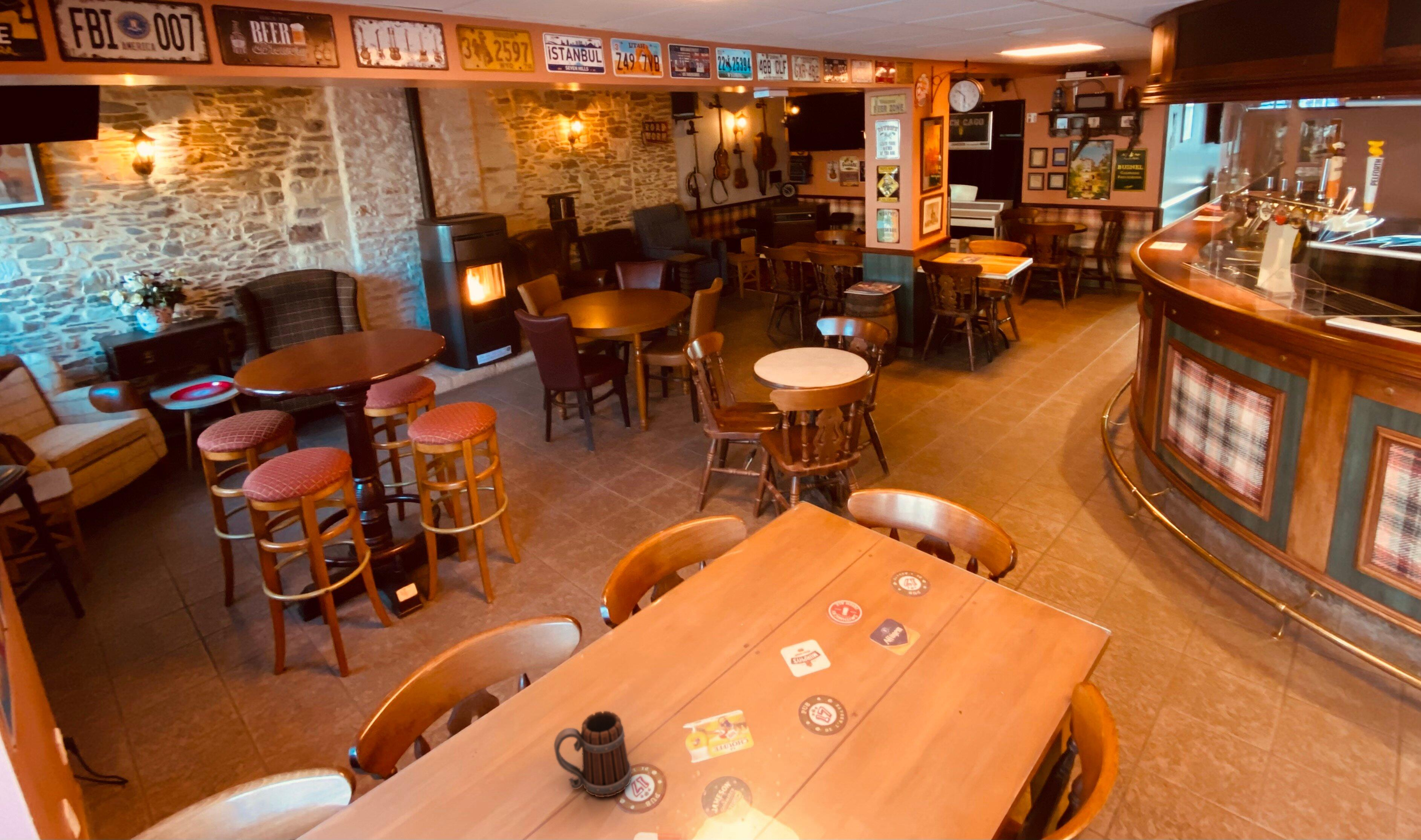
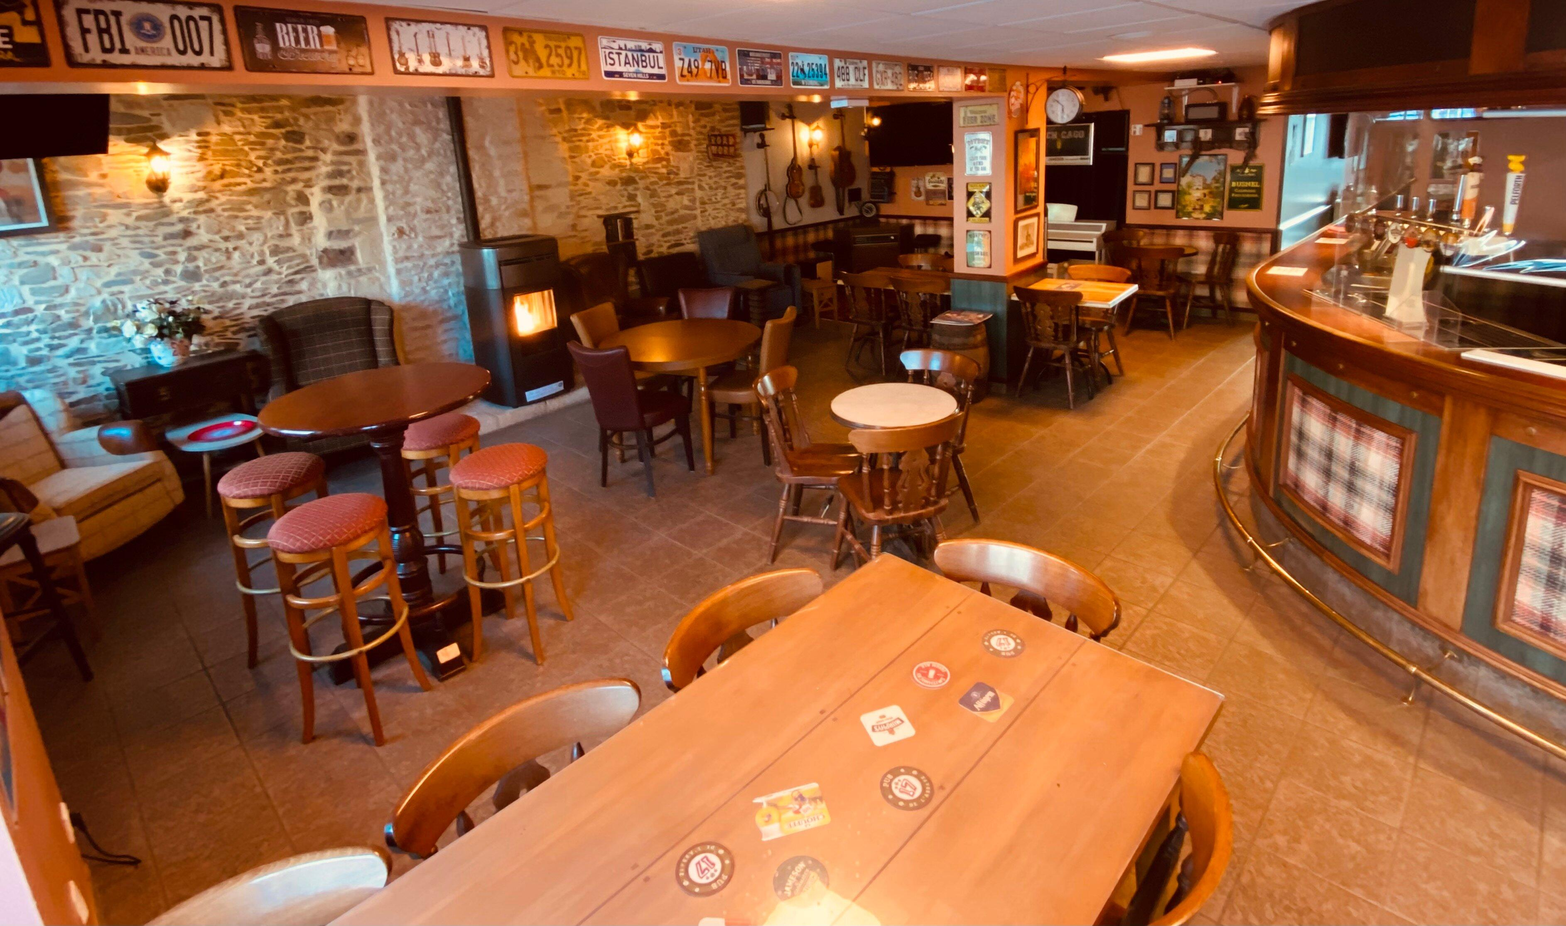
- beer mug (593, 755)
